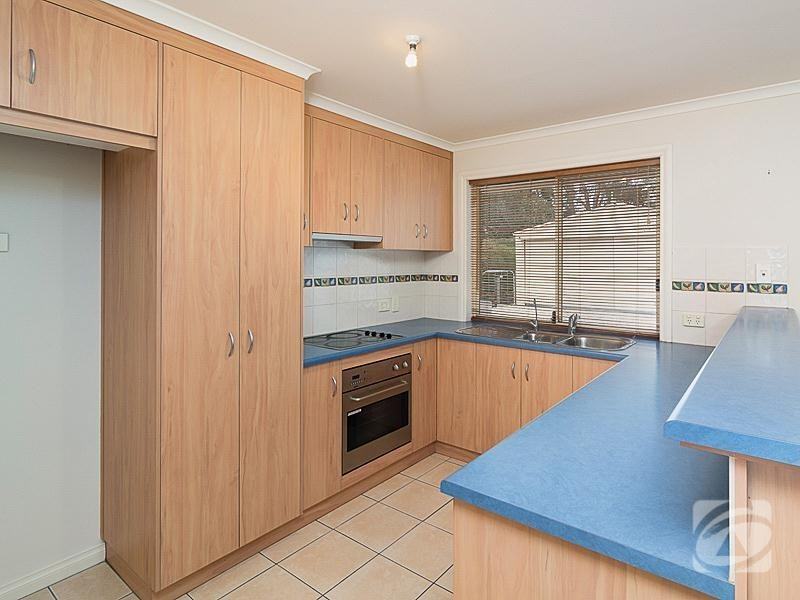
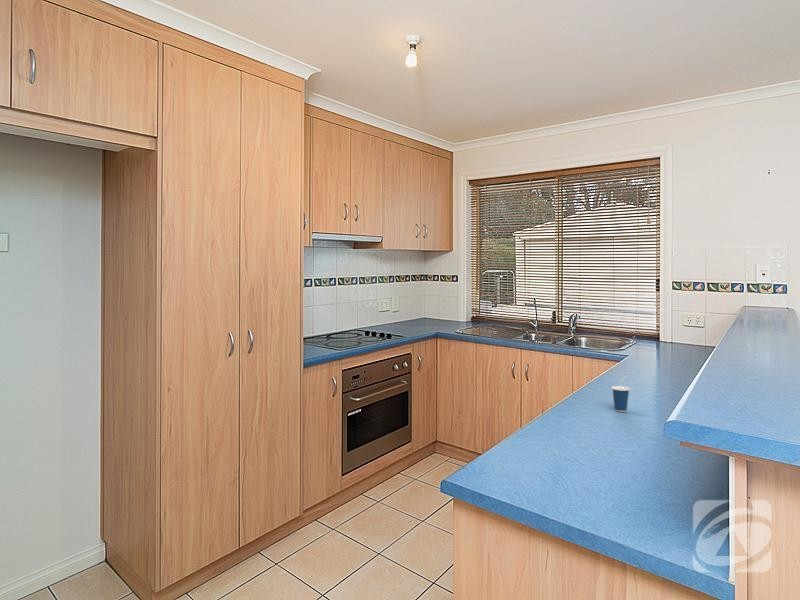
+ cup (620, 392)
